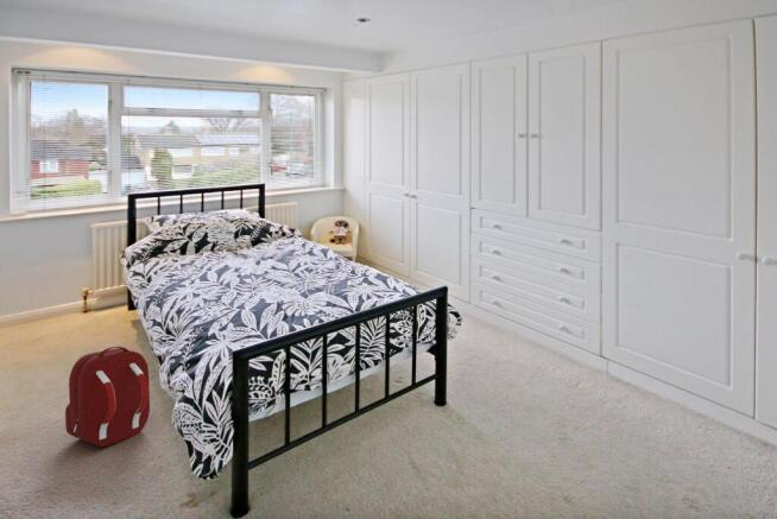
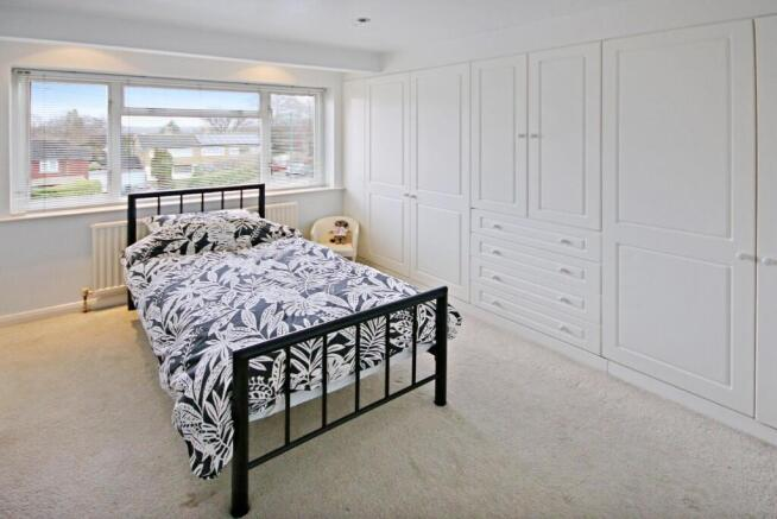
- backpack (110, 393)
